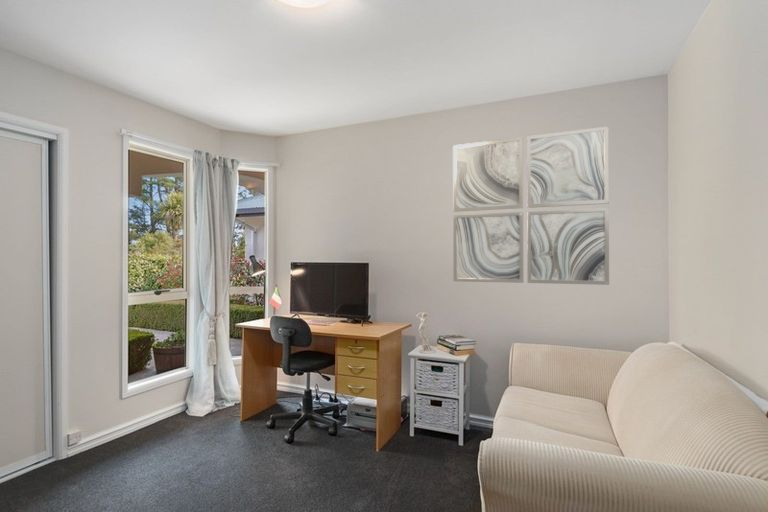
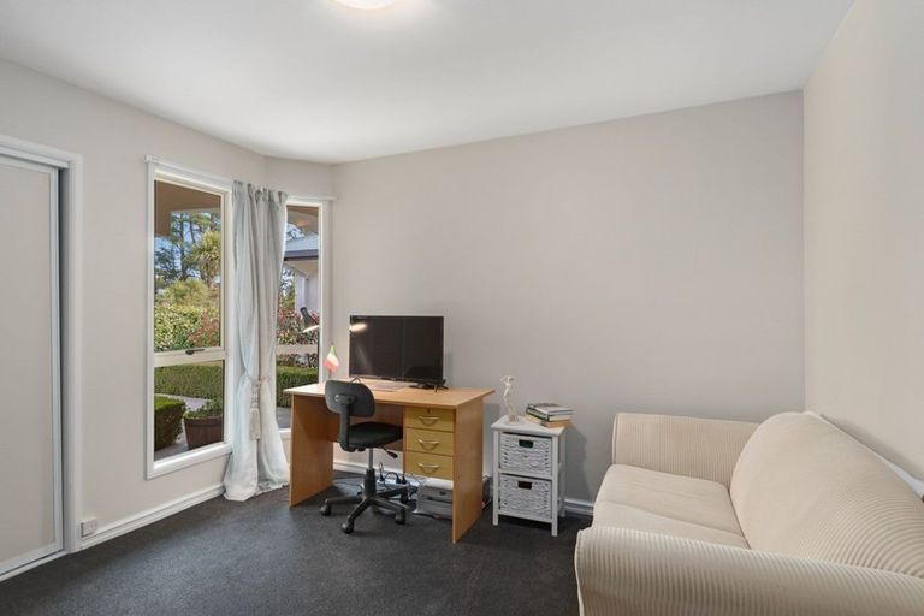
- wall art (527, 207)
